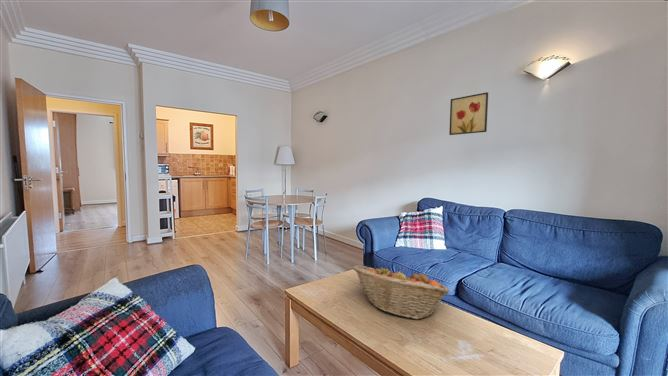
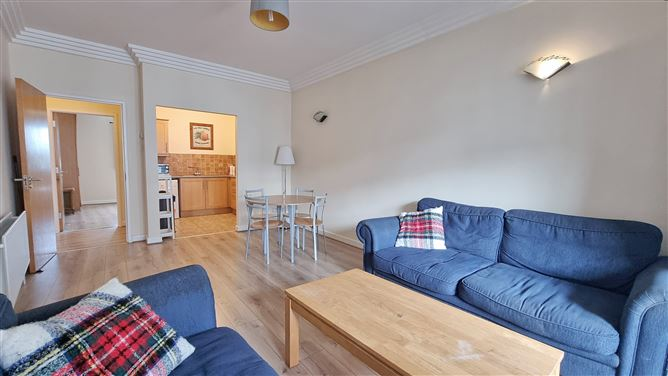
- wall art (468, 114)
- fruit basket (398, 285)
